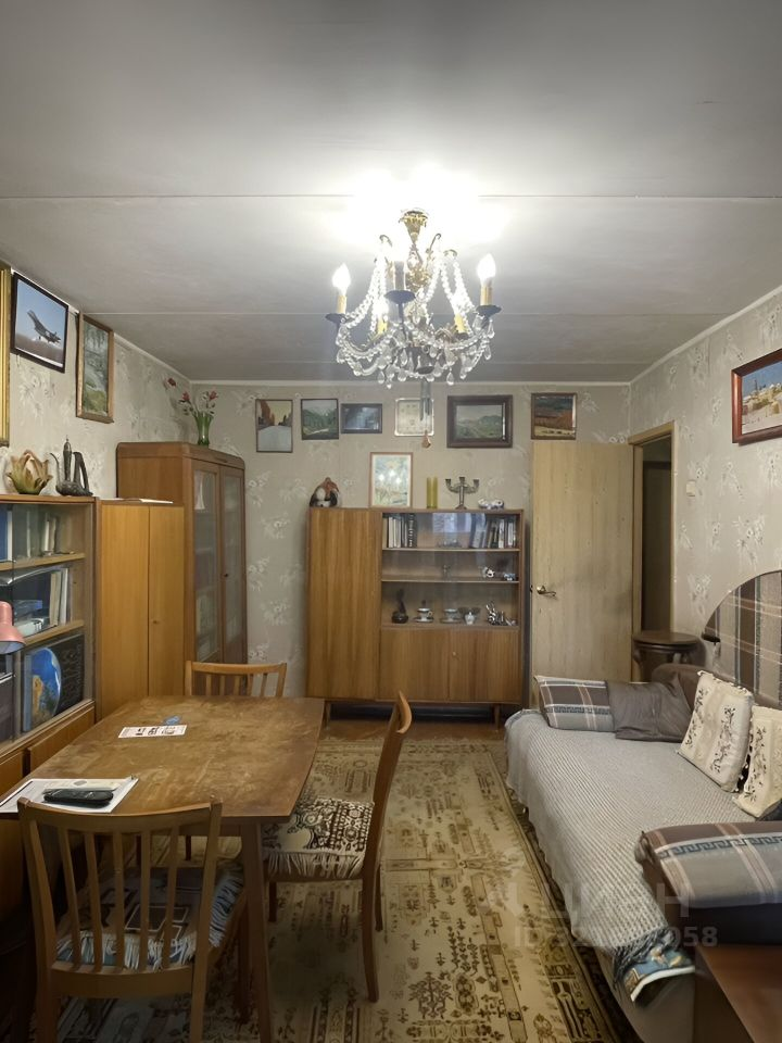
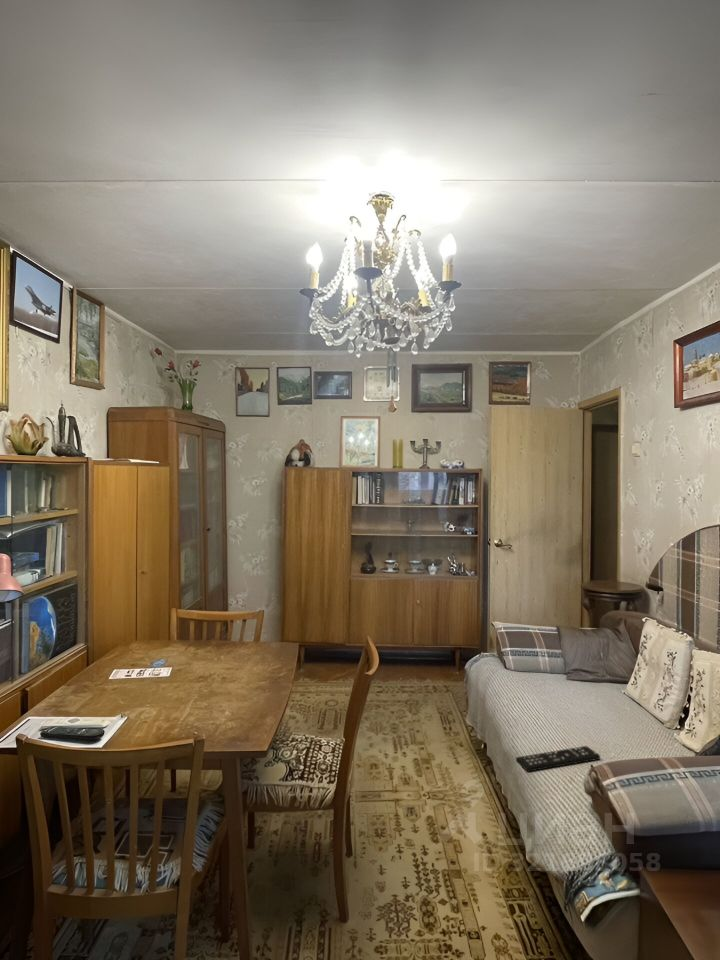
+ remote control (558, 757)
